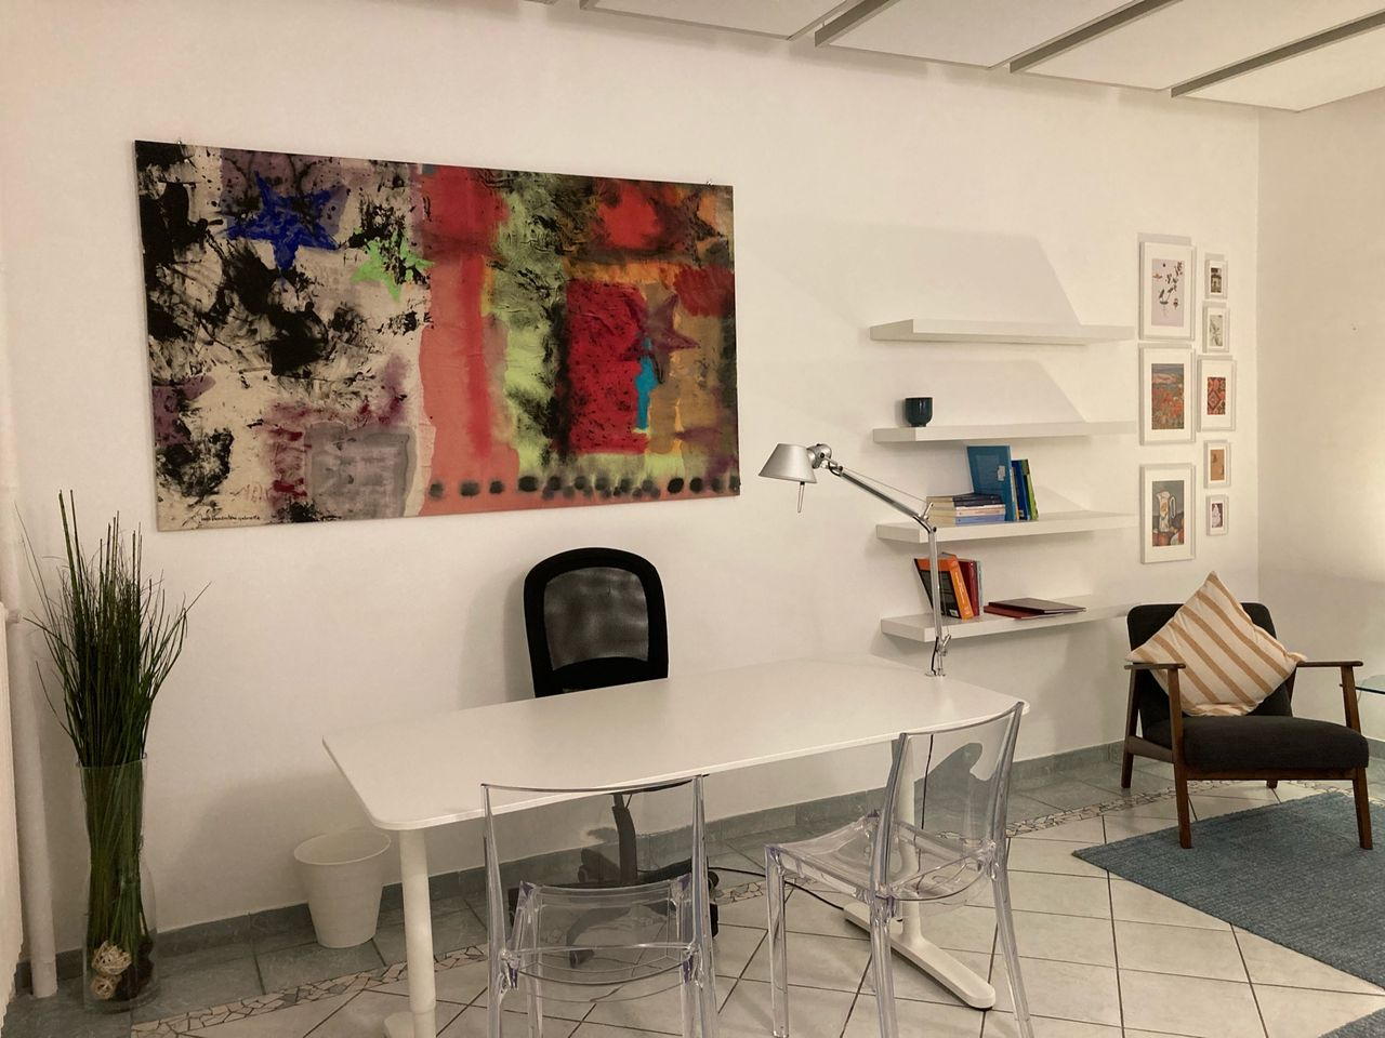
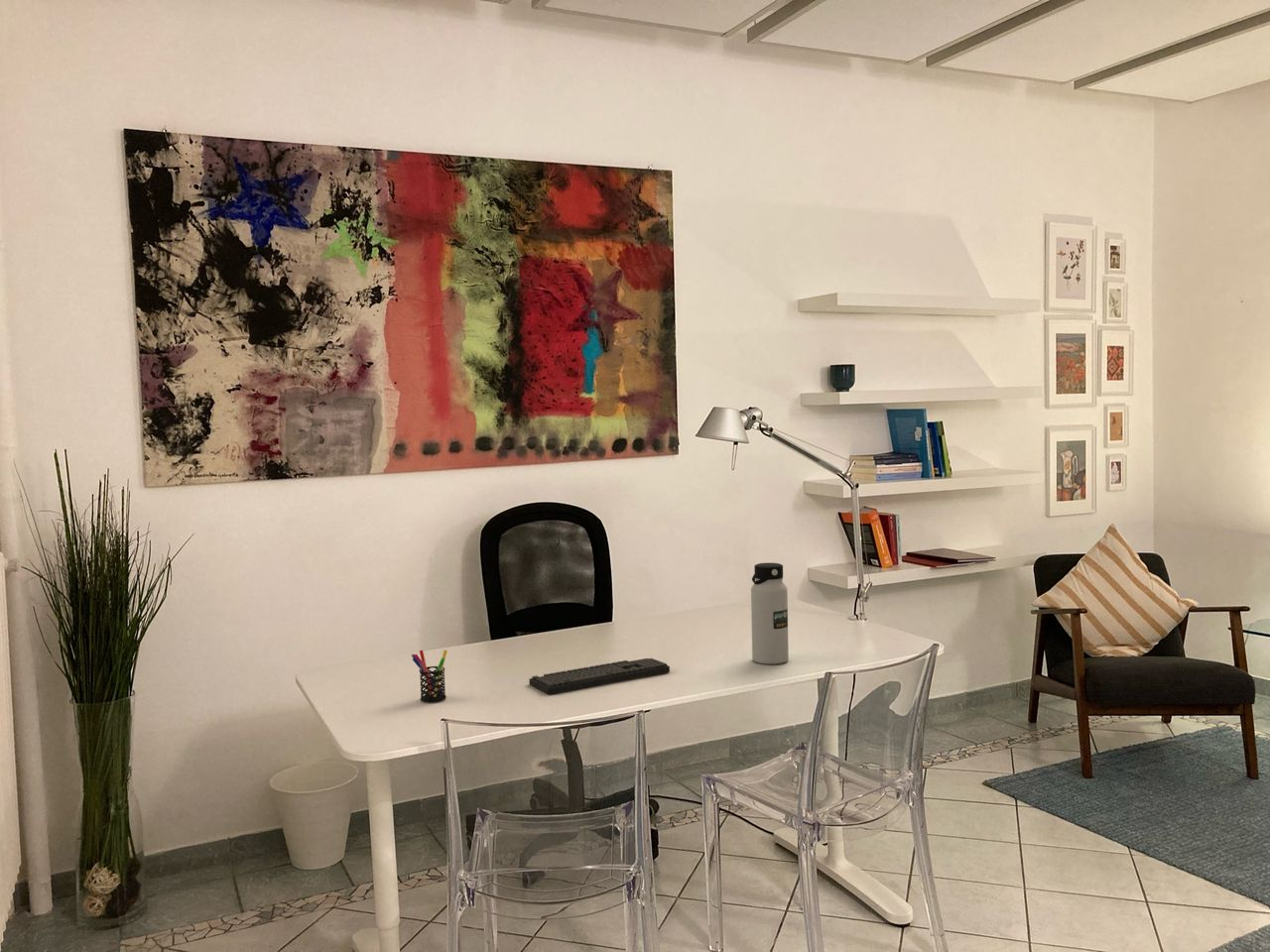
+ keyboard (600, 673)
+ water bottle (769, 612)
+ pen holder (433, 673)
